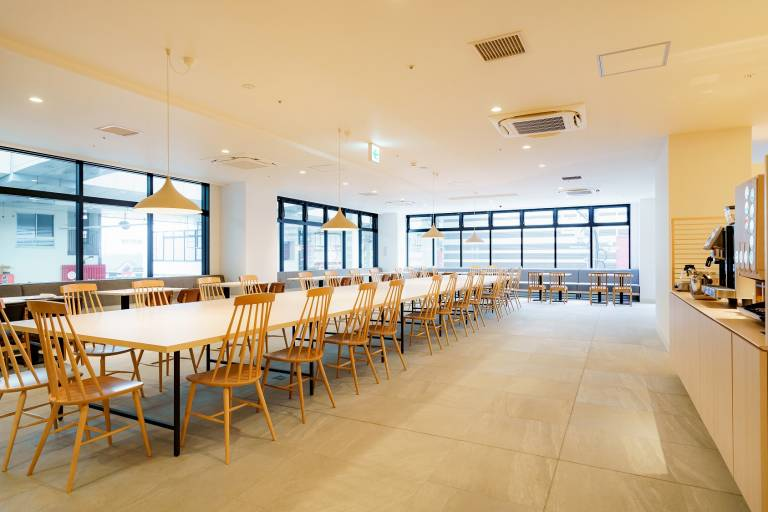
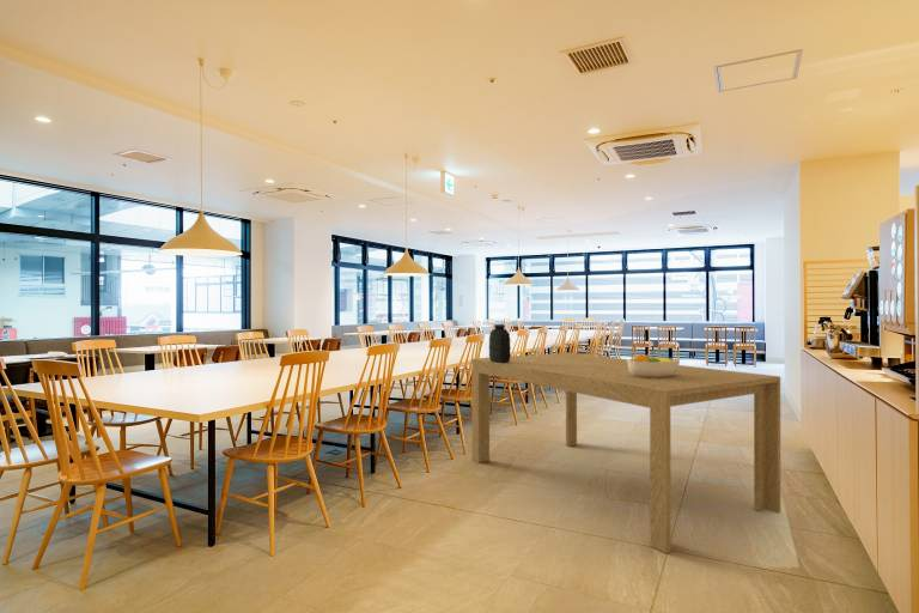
+ water jug (499, 342)
+ dining table (608, 399)
+ fruit bowl (653, 363)
